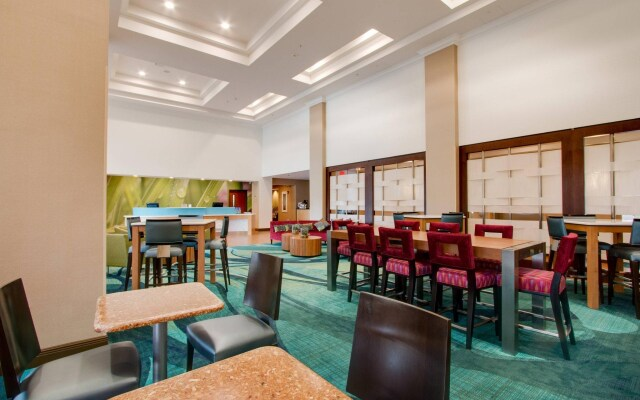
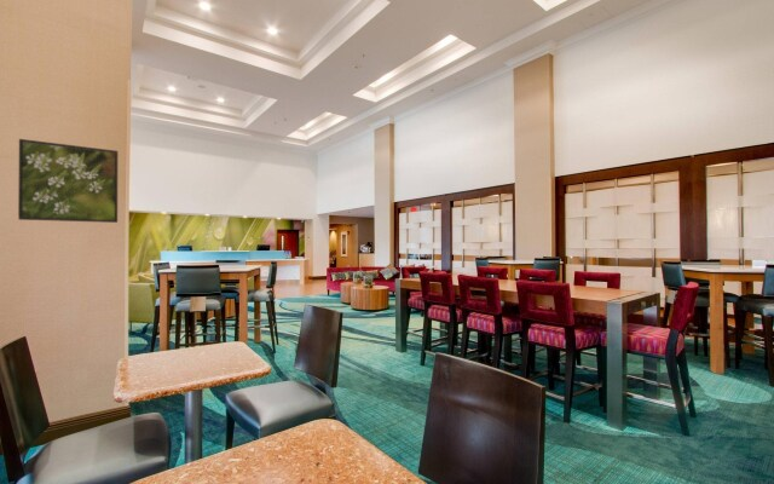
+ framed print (71, 183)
